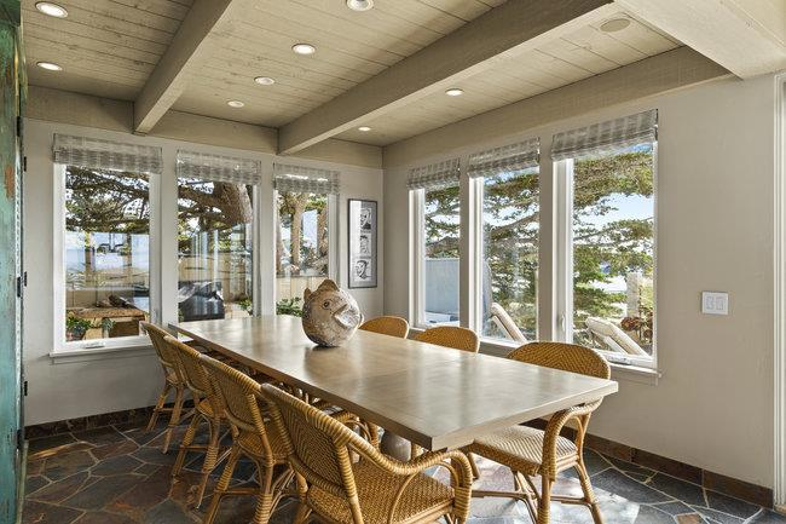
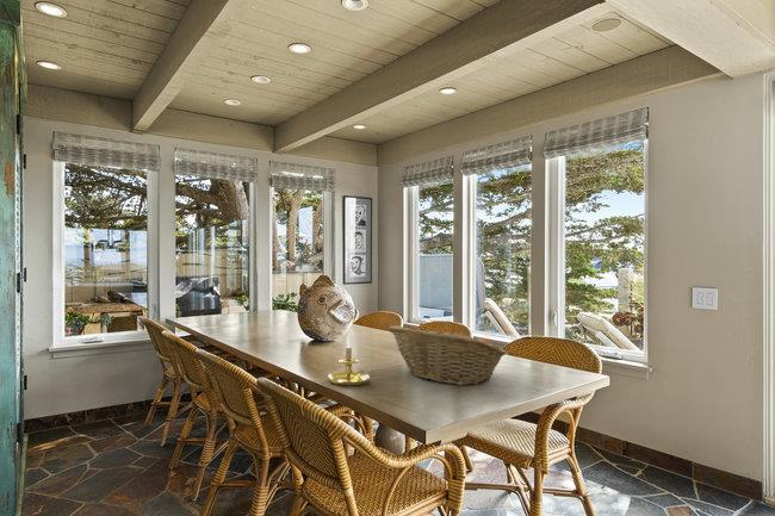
+ fruit basket (445, 349)
+ candle holder (351, 359)
